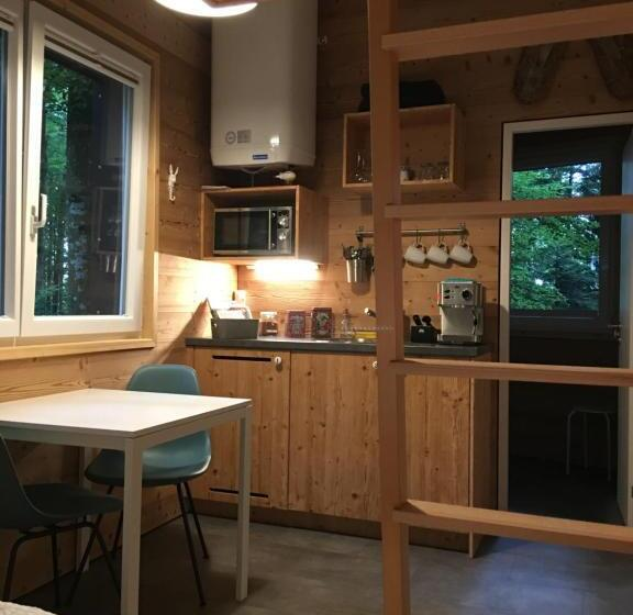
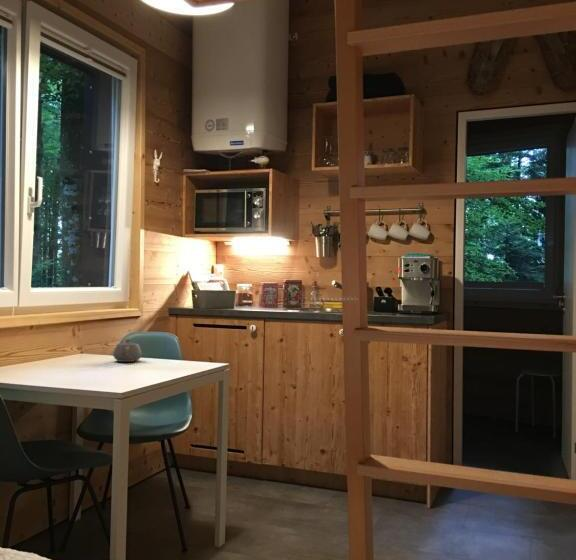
+ teapot (127, 349)
